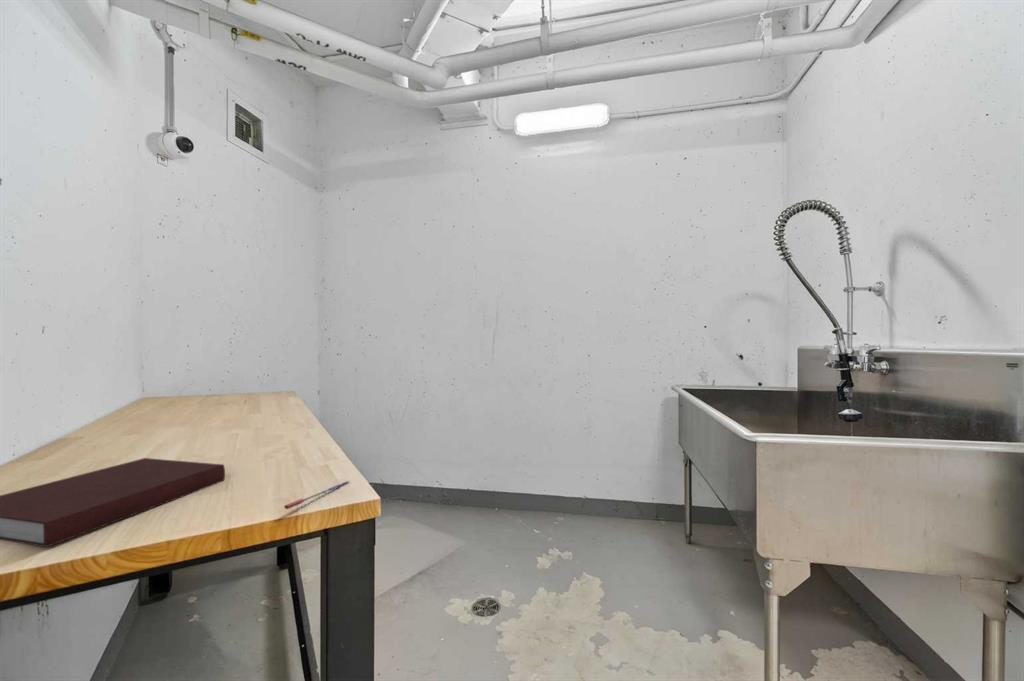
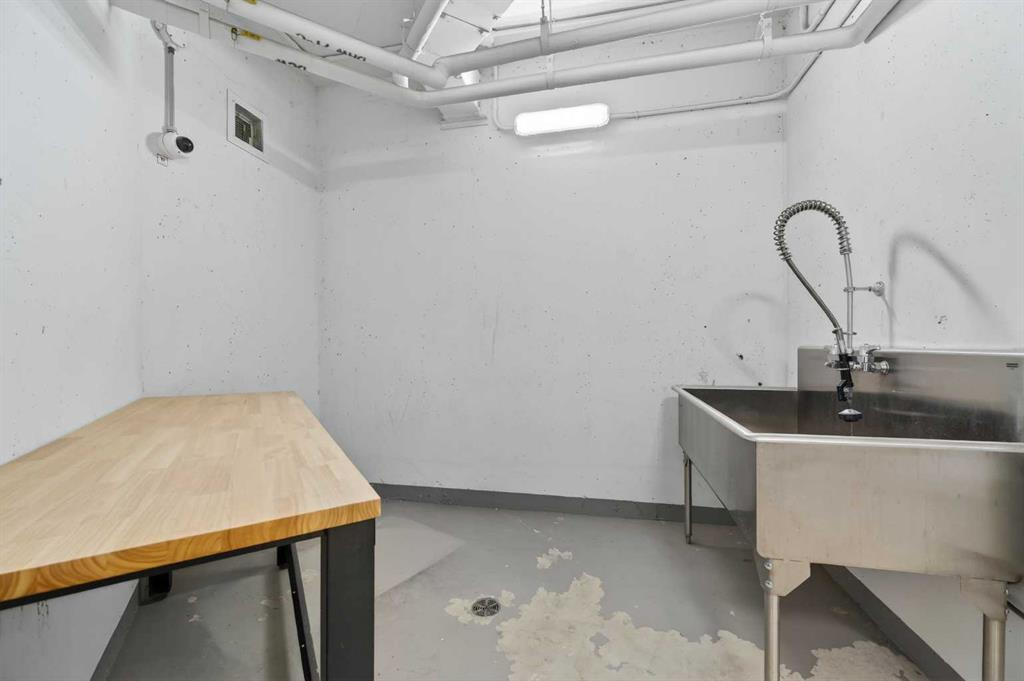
- notebook (106, 493)
- pen (321, 492)
